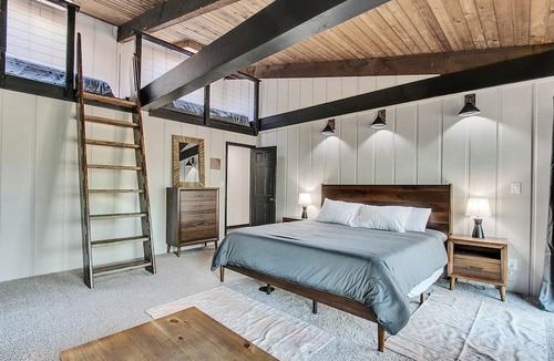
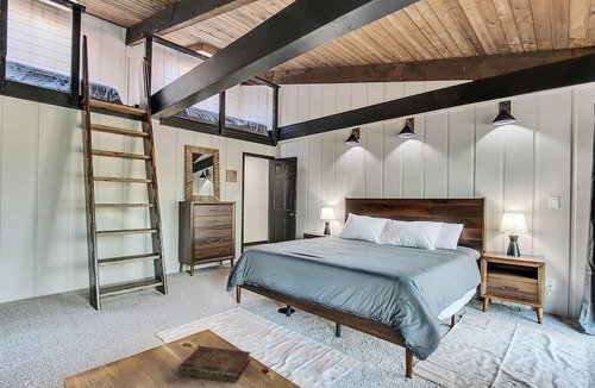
+ book (215, 363)
